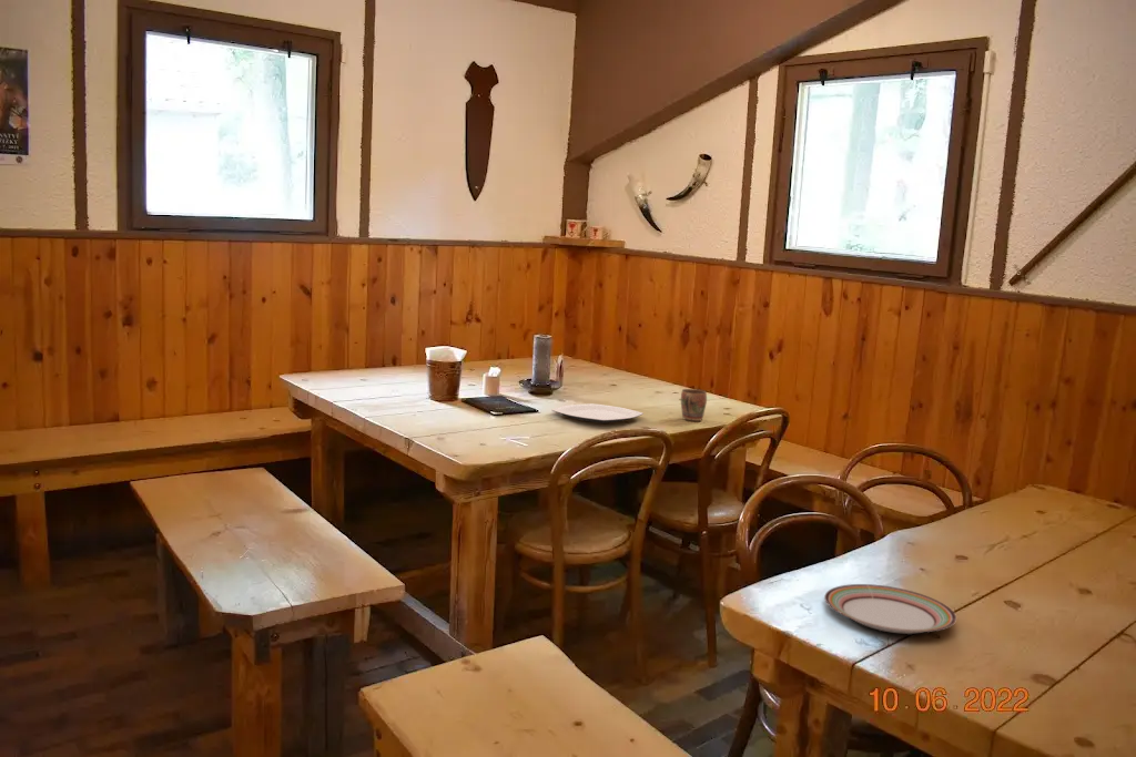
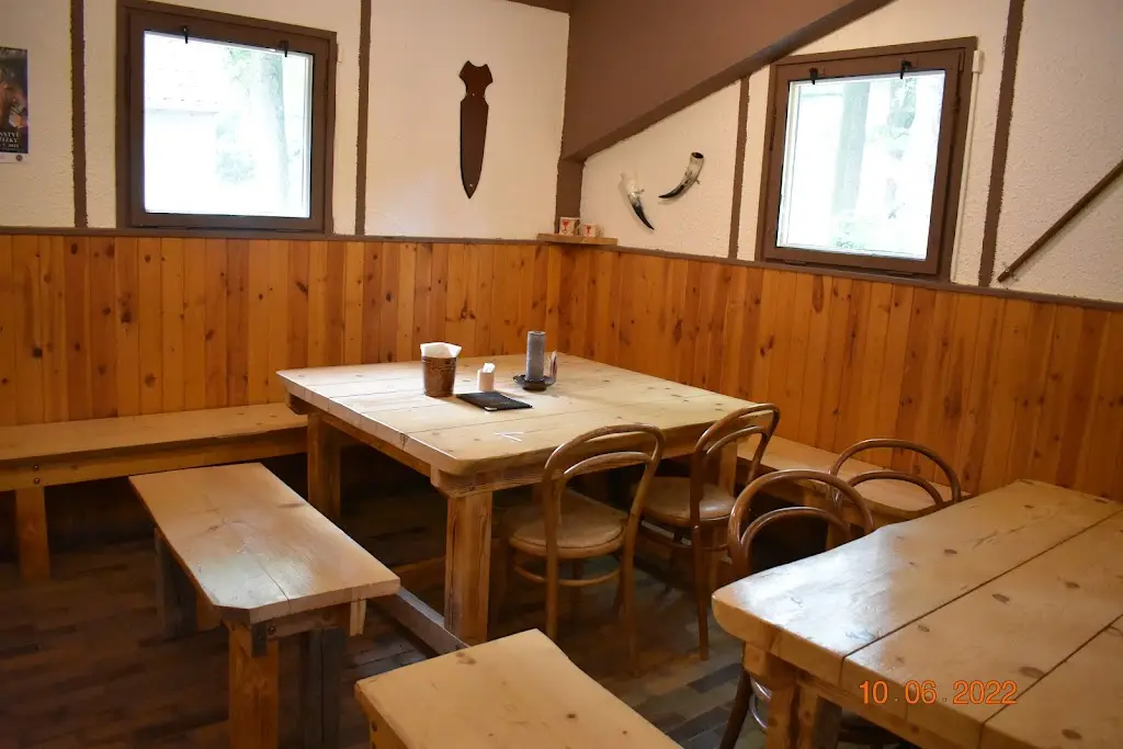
- plate (889, 611)
- plate (597, 413)
- mug (691, 405)
